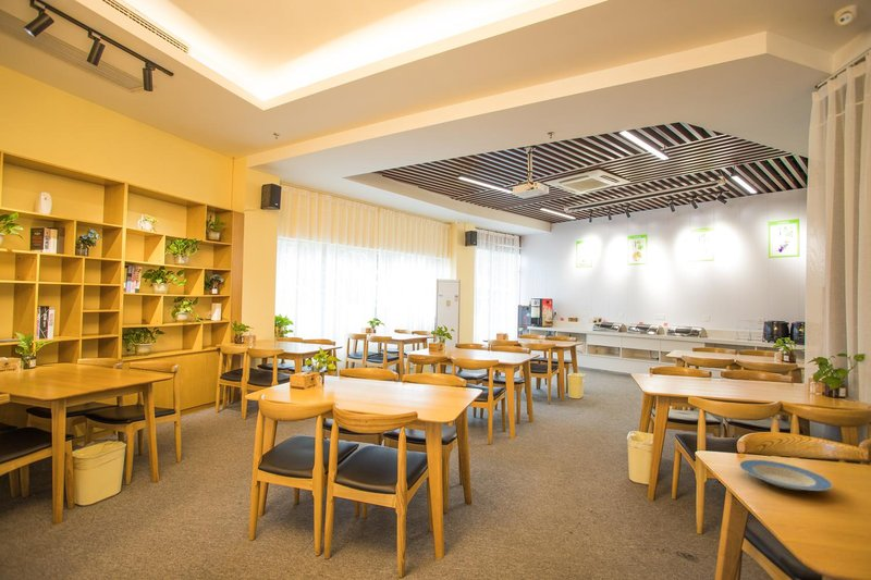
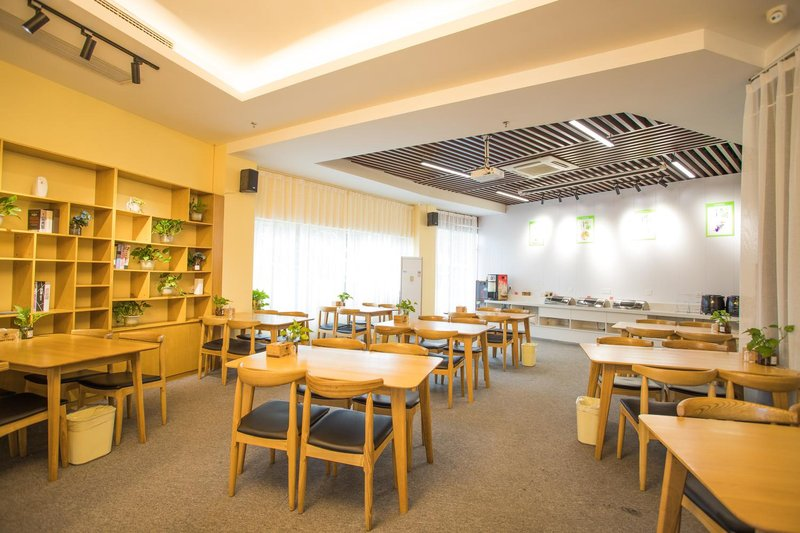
- plate (783, 478)
